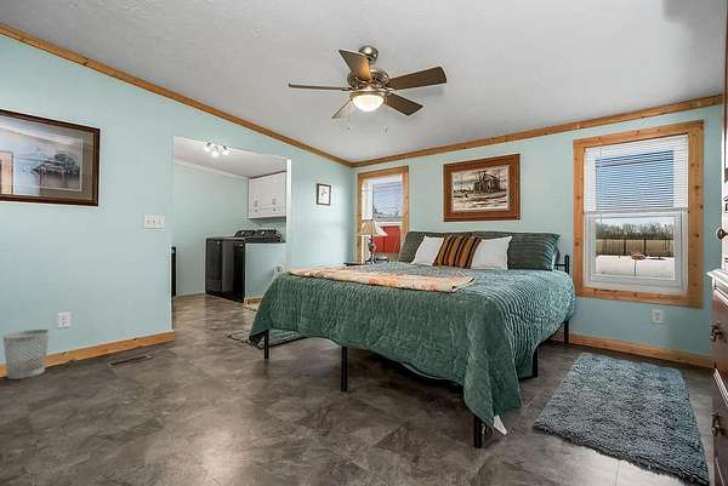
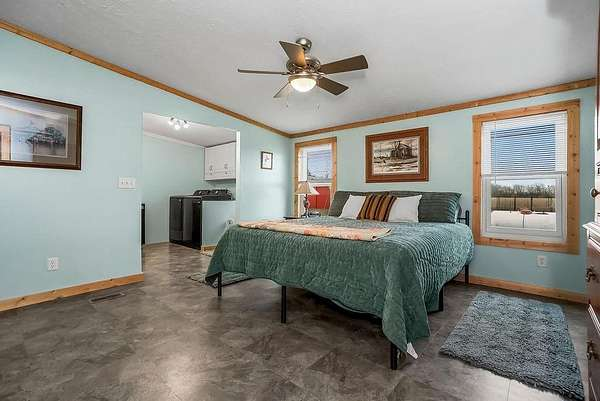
- wastebasket (27, 353)
